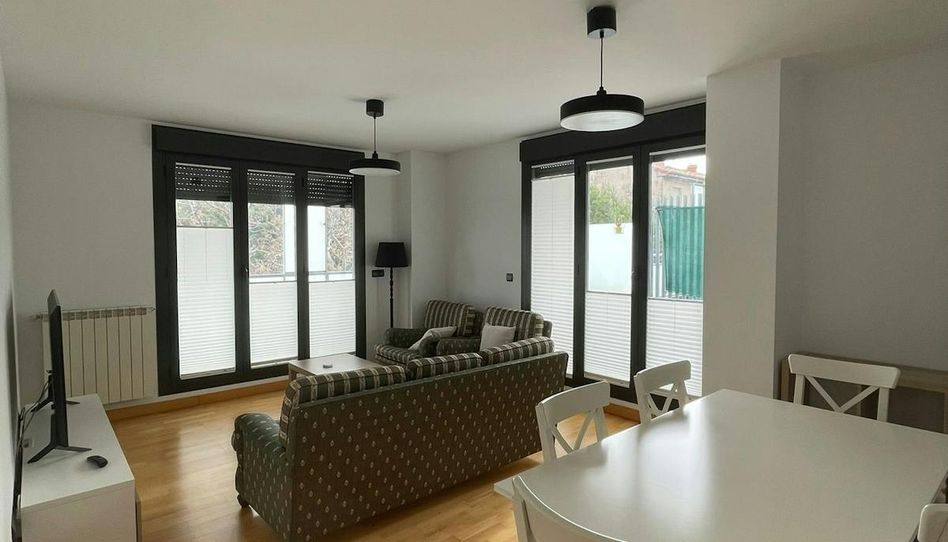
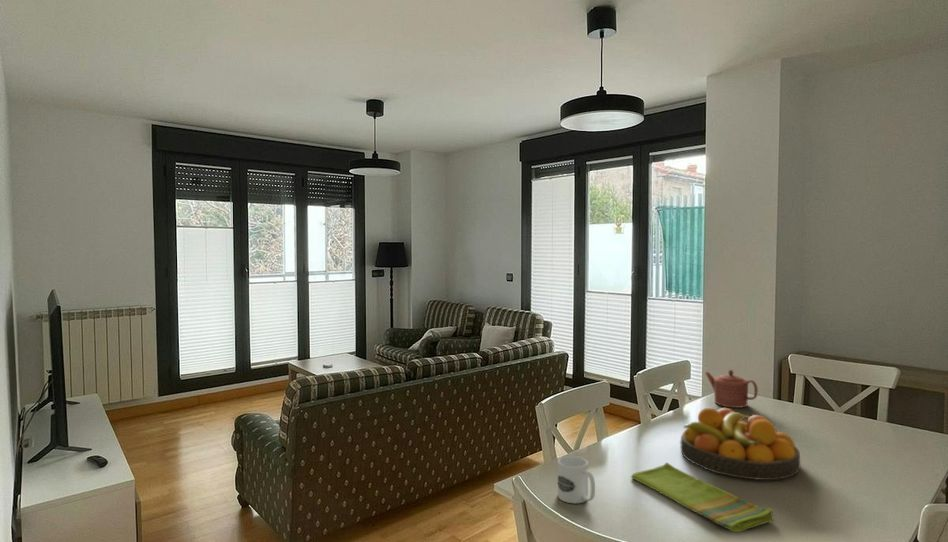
+ teapot (730, 386)
+ mug (577, 481)
+ dish towel (696, 492)
+ fruit bowl (737, 435)
